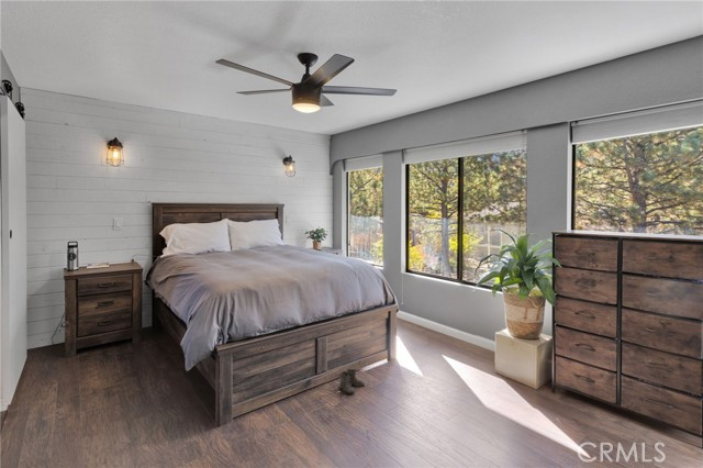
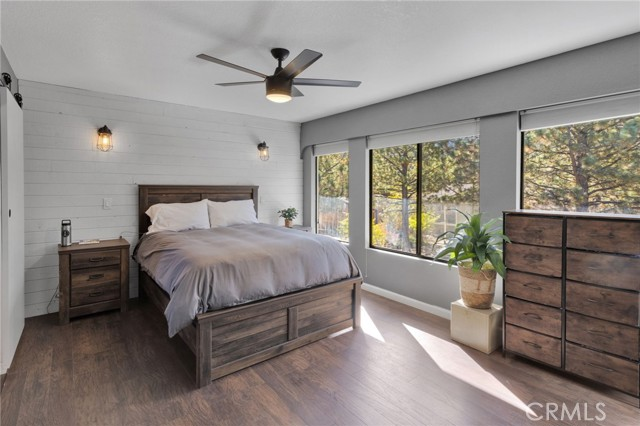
- boots (350, 380)
